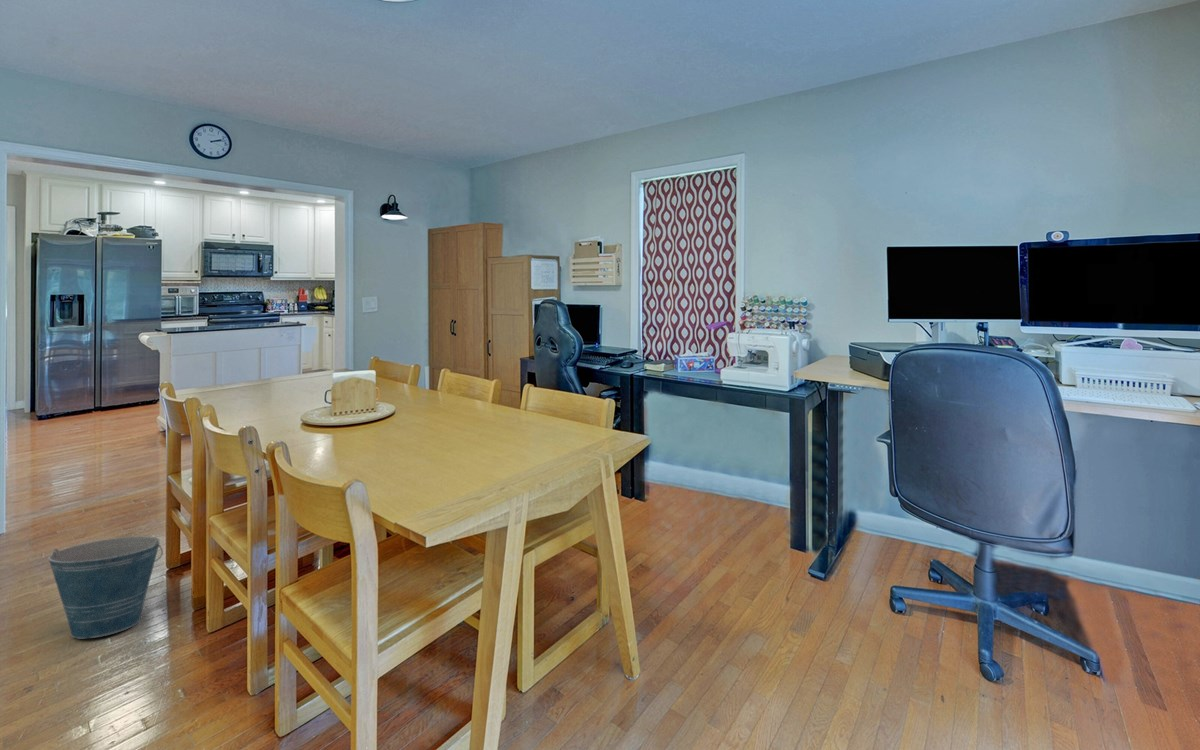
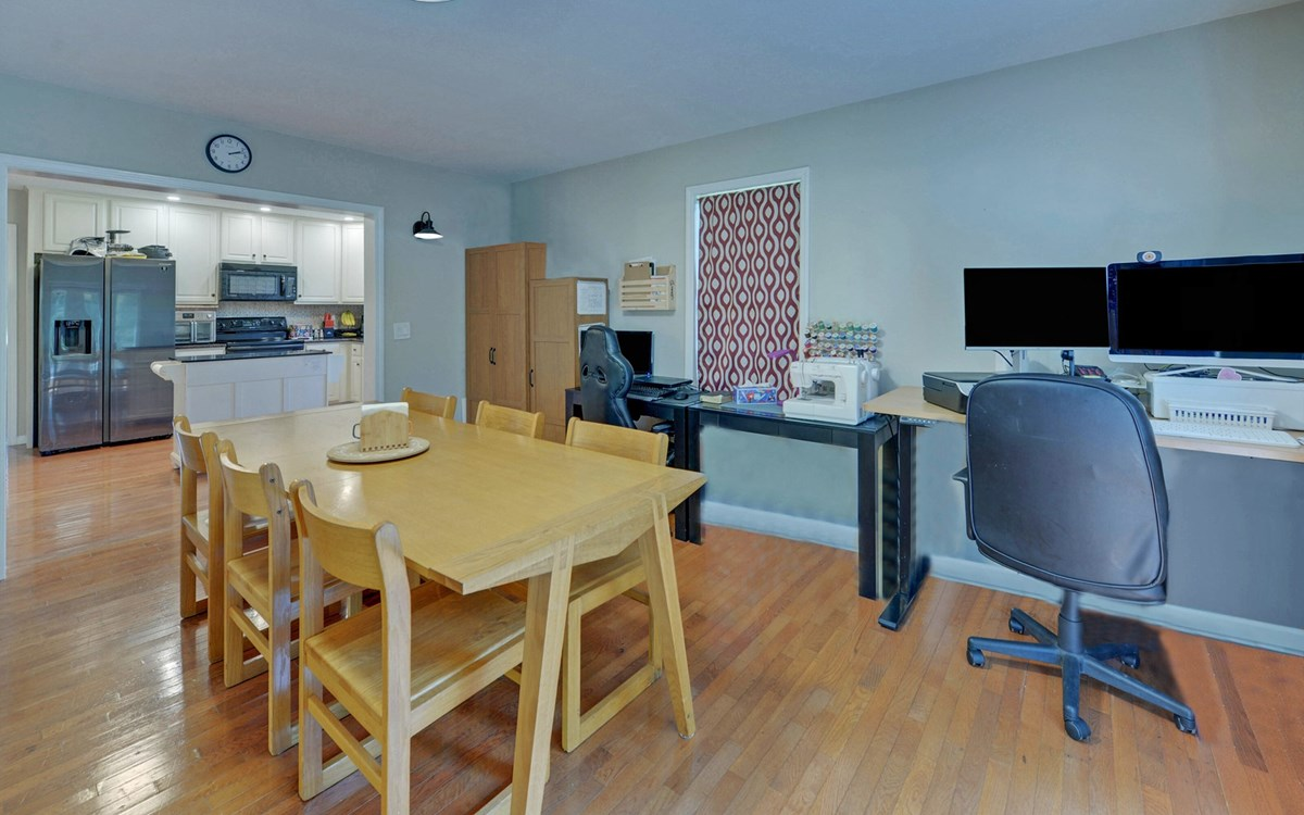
- bucket (106, 585)
